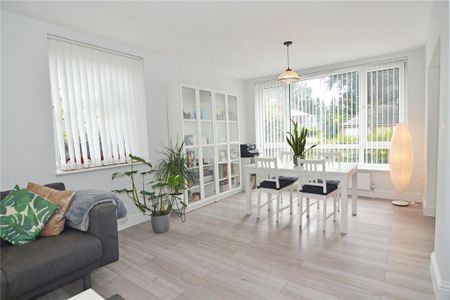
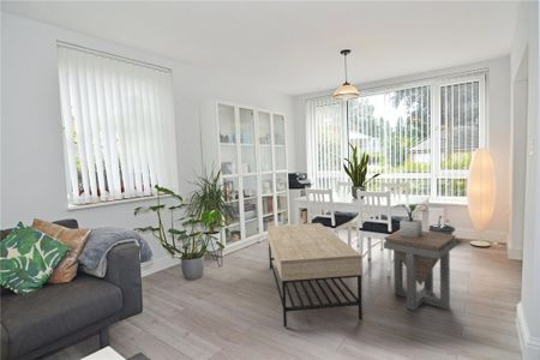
+ potted plant (409, 218)
+ bucket (440, 228)
+ side table (420, 268)
+ coffee table (305, 263)
